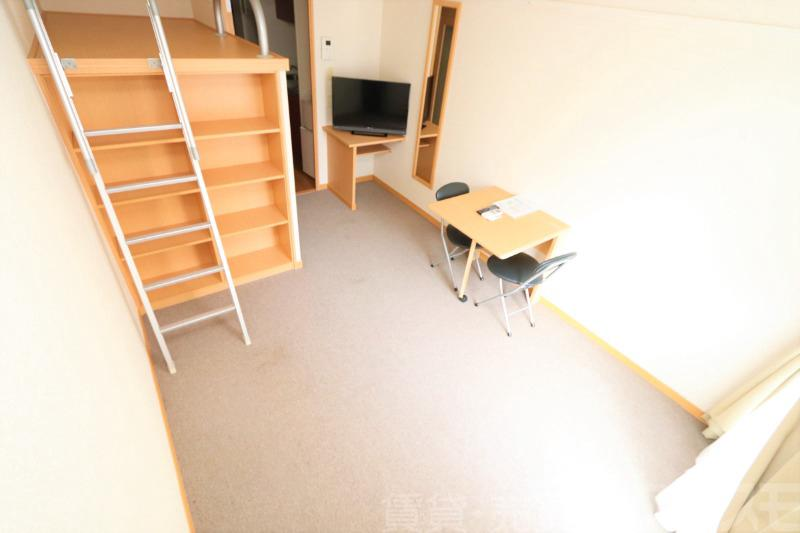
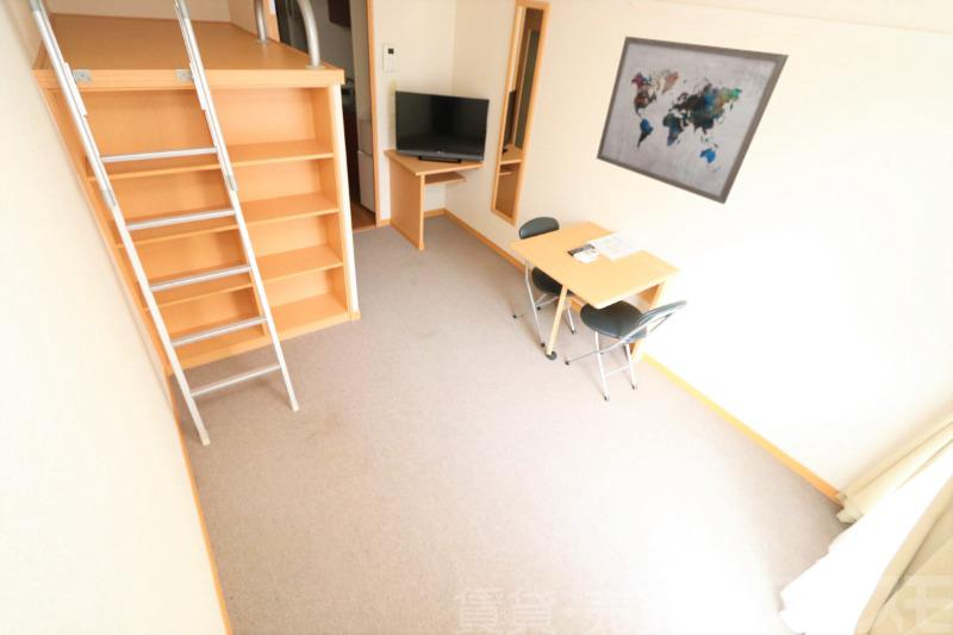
+ wall art (673, 117)
